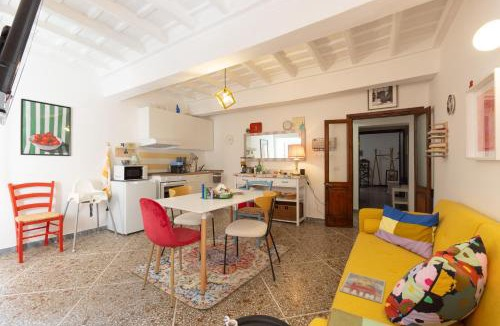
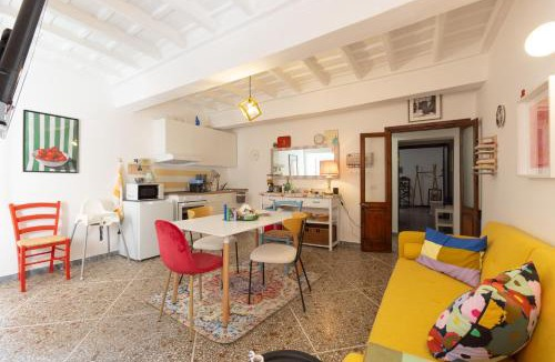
- magazine (363, 285)
